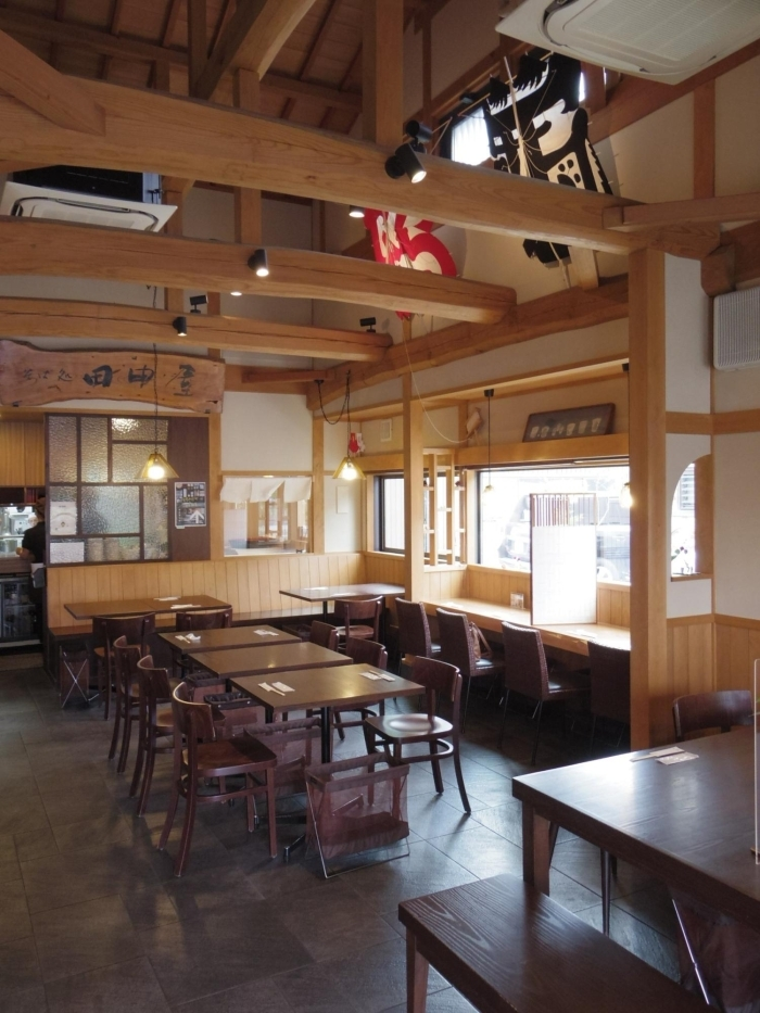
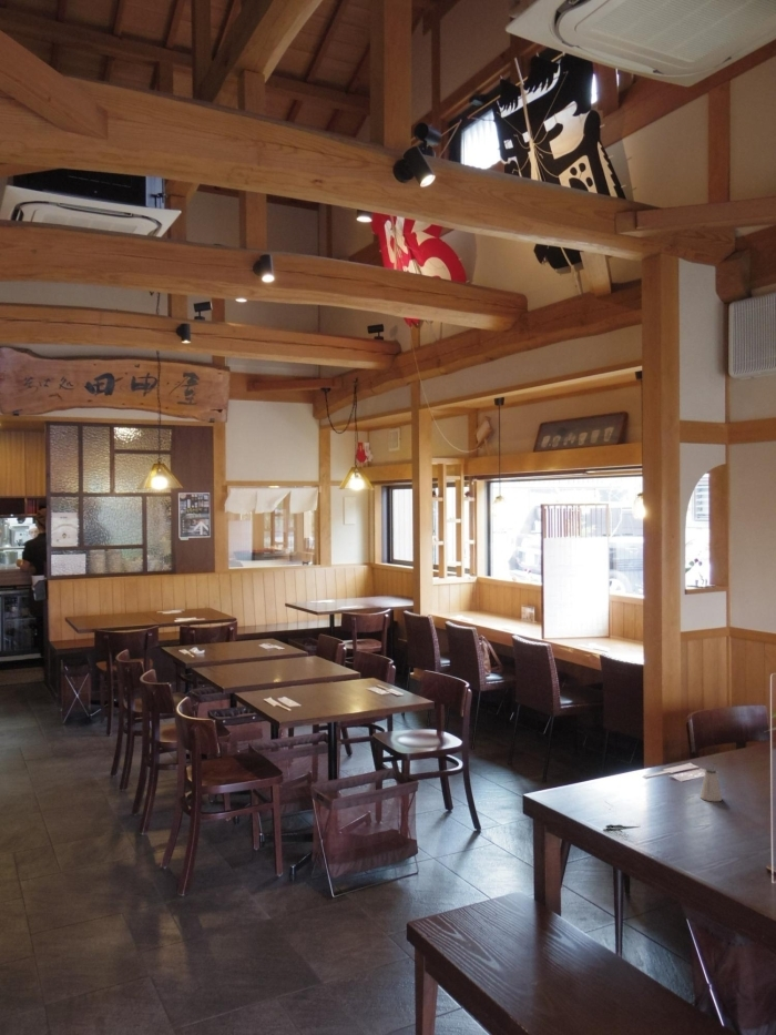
+ chopsticks (639, 825)
+ saltshaker (711, 783)
